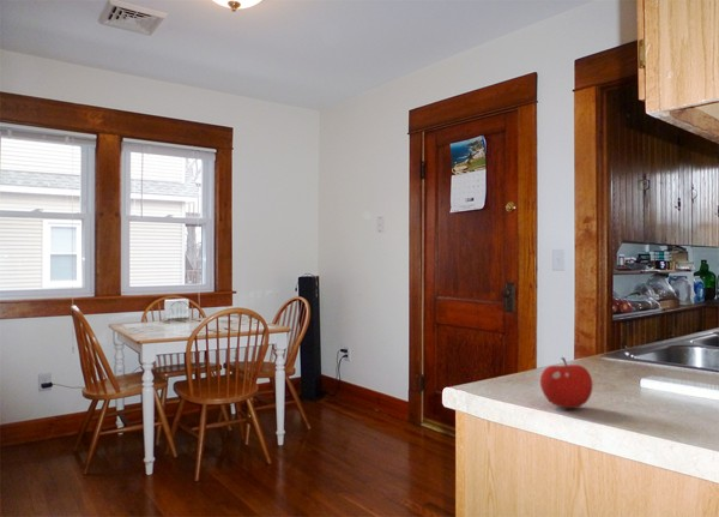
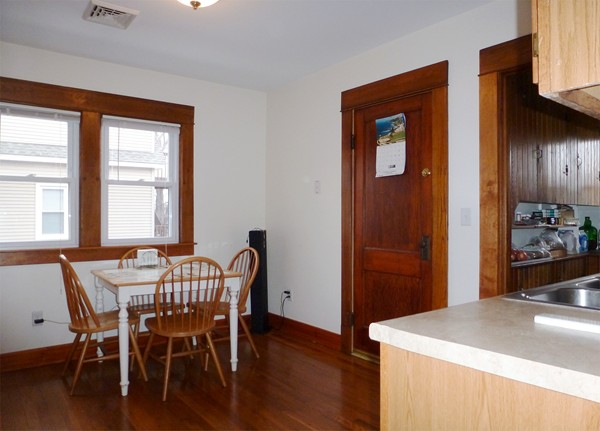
- fruit (566, 381)
